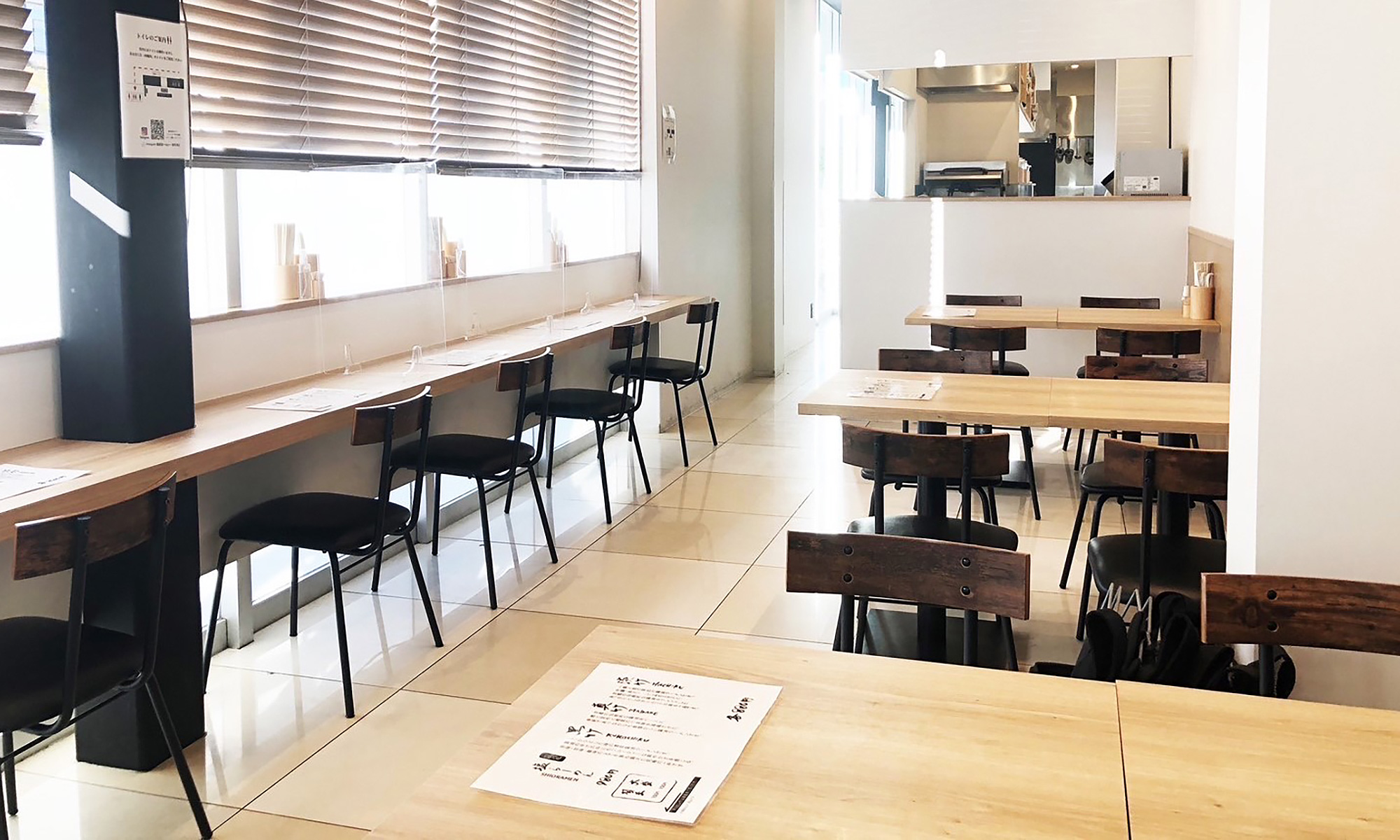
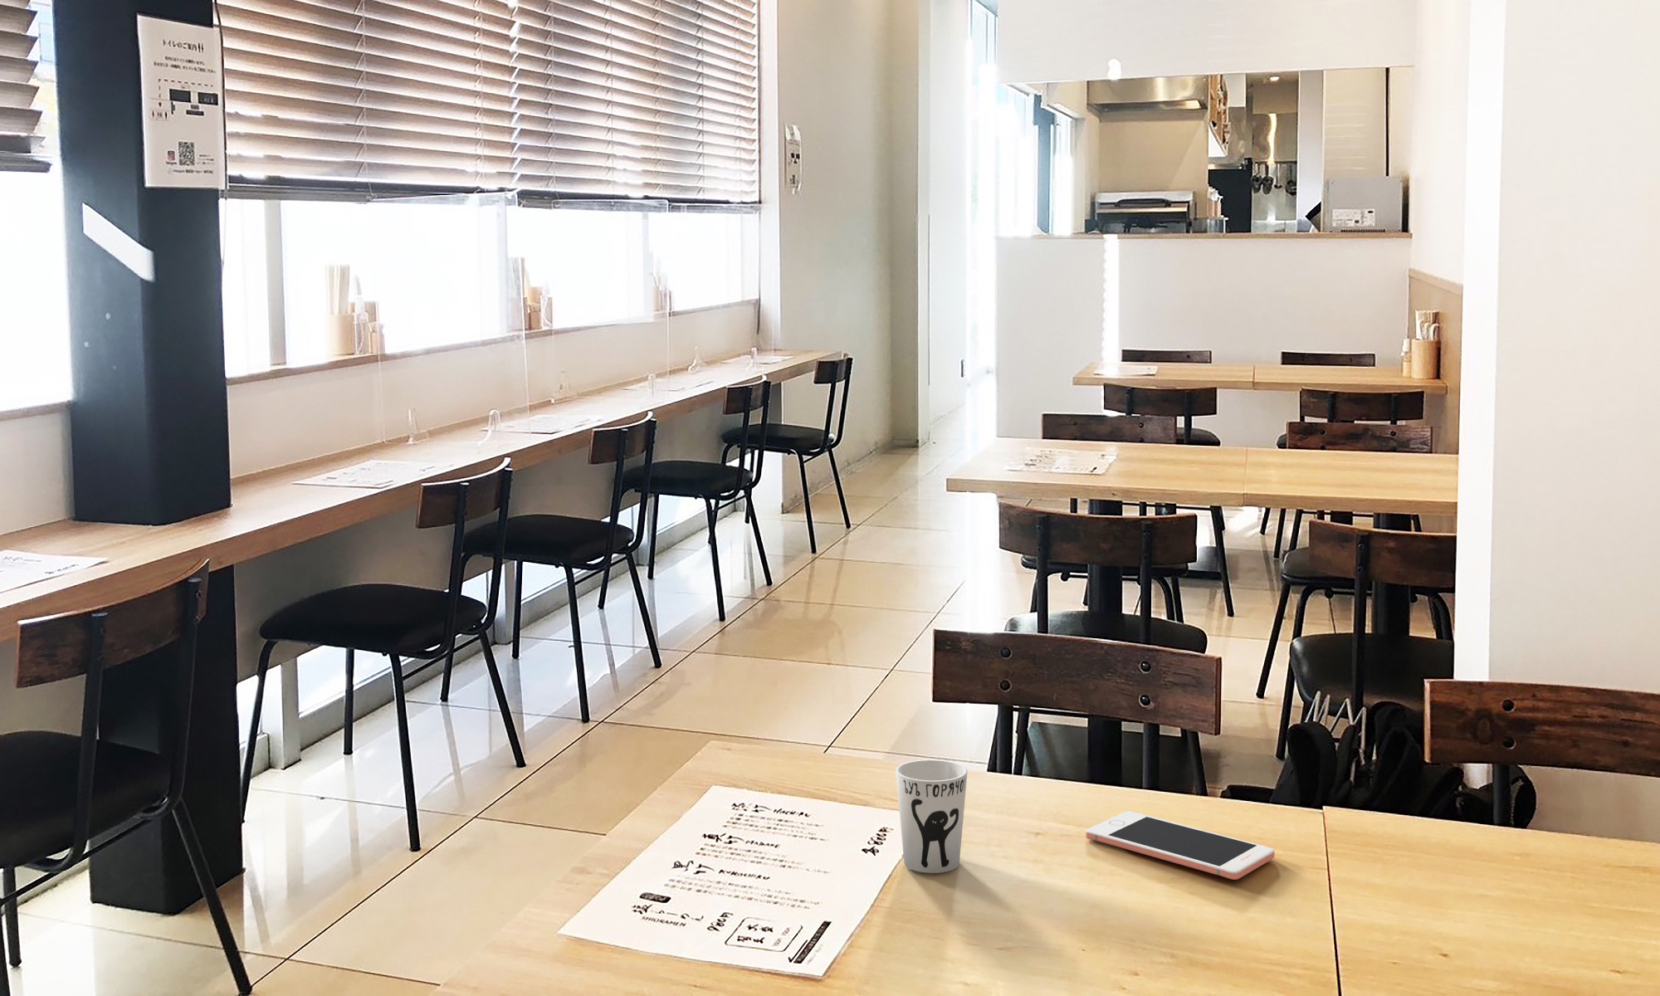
+ cup (931, 816)
+ cell phone (1177, 843)
